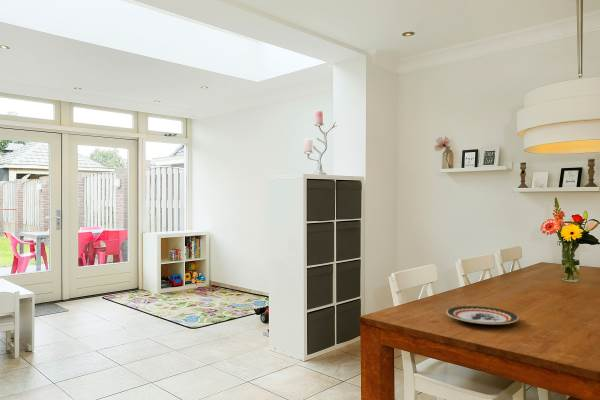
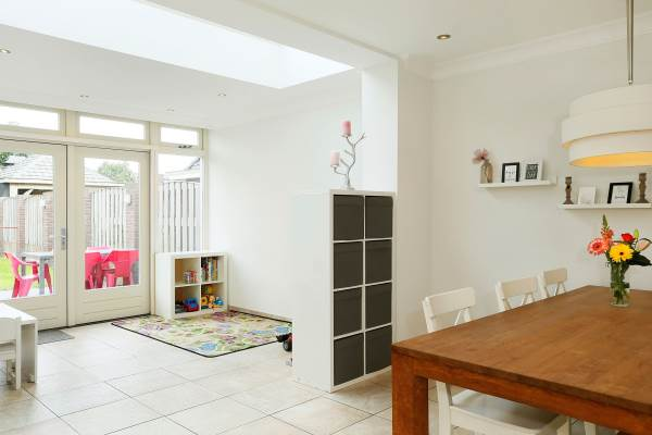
- plate (481, 316)
